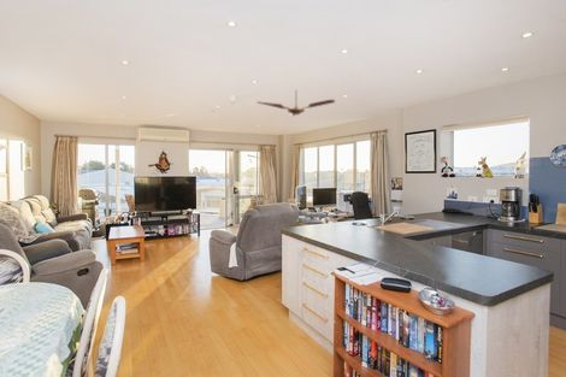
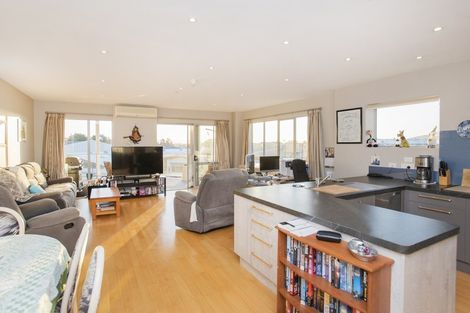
- ceiling fan (295, 104)
